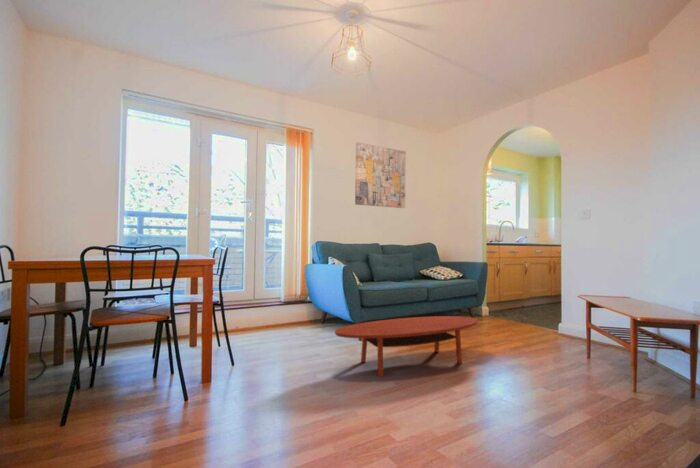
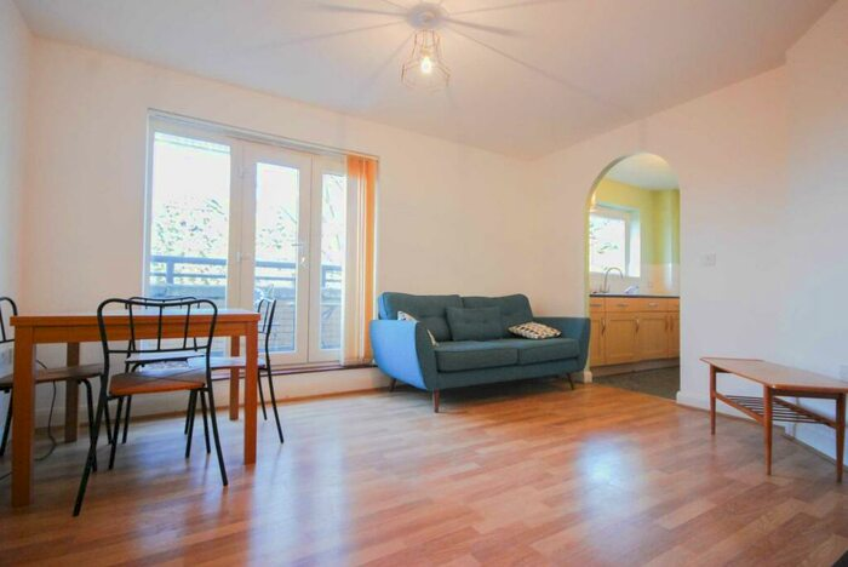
- wall art (381, 176)
- coffee table (411, 343)
